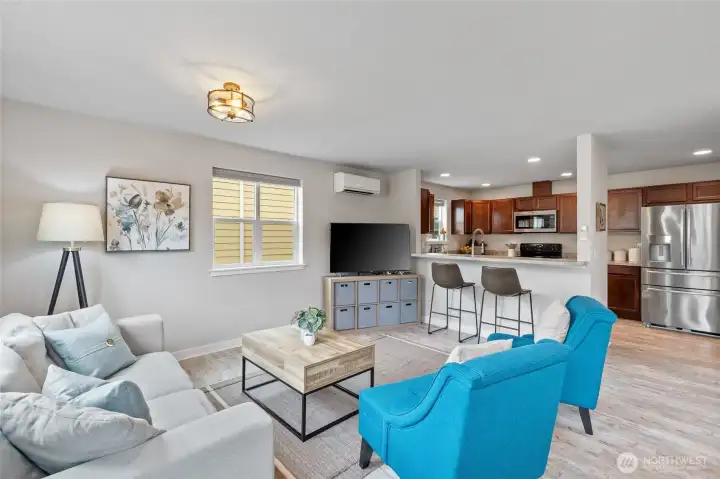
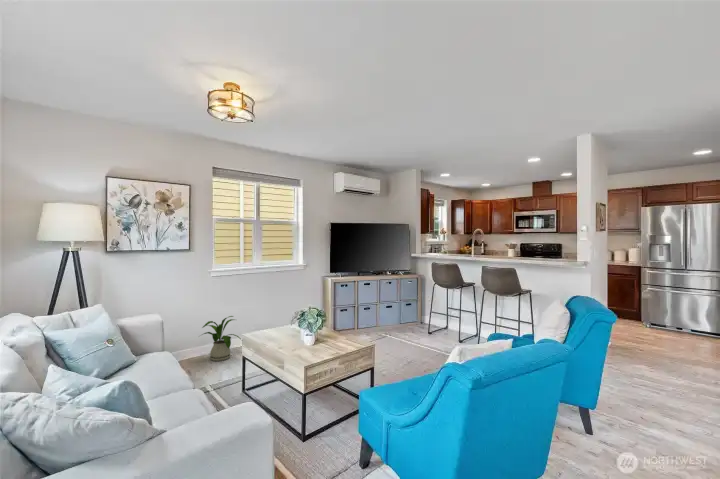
+ house plant (220, 335)
